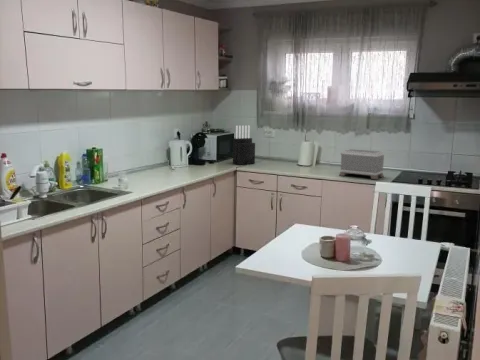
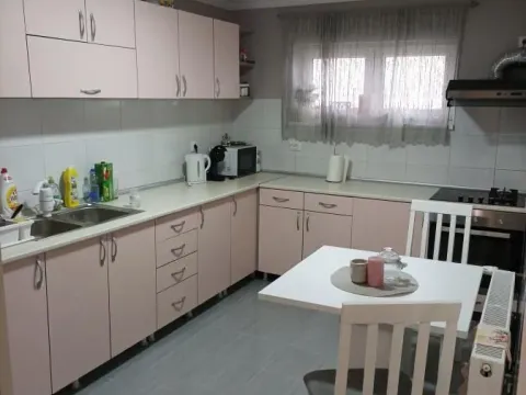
- toaster (360, 163)
- knife block (244, 144)
